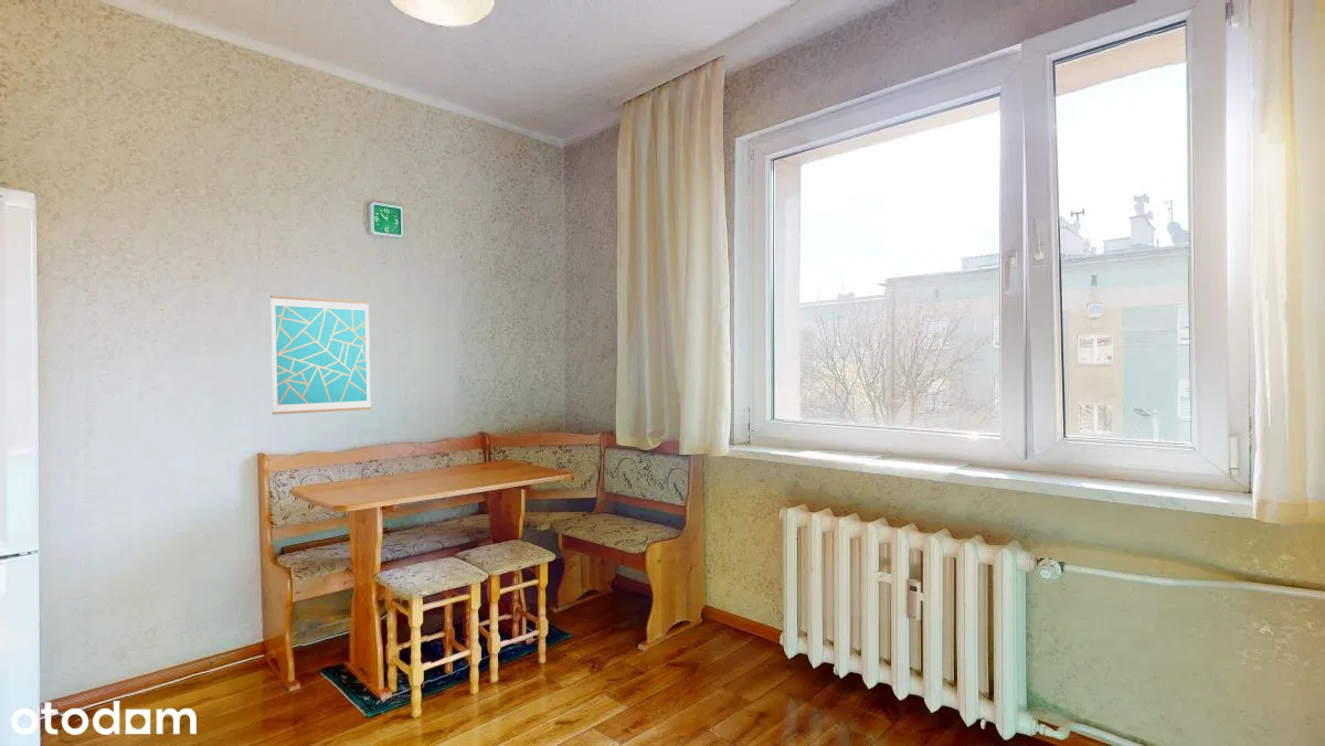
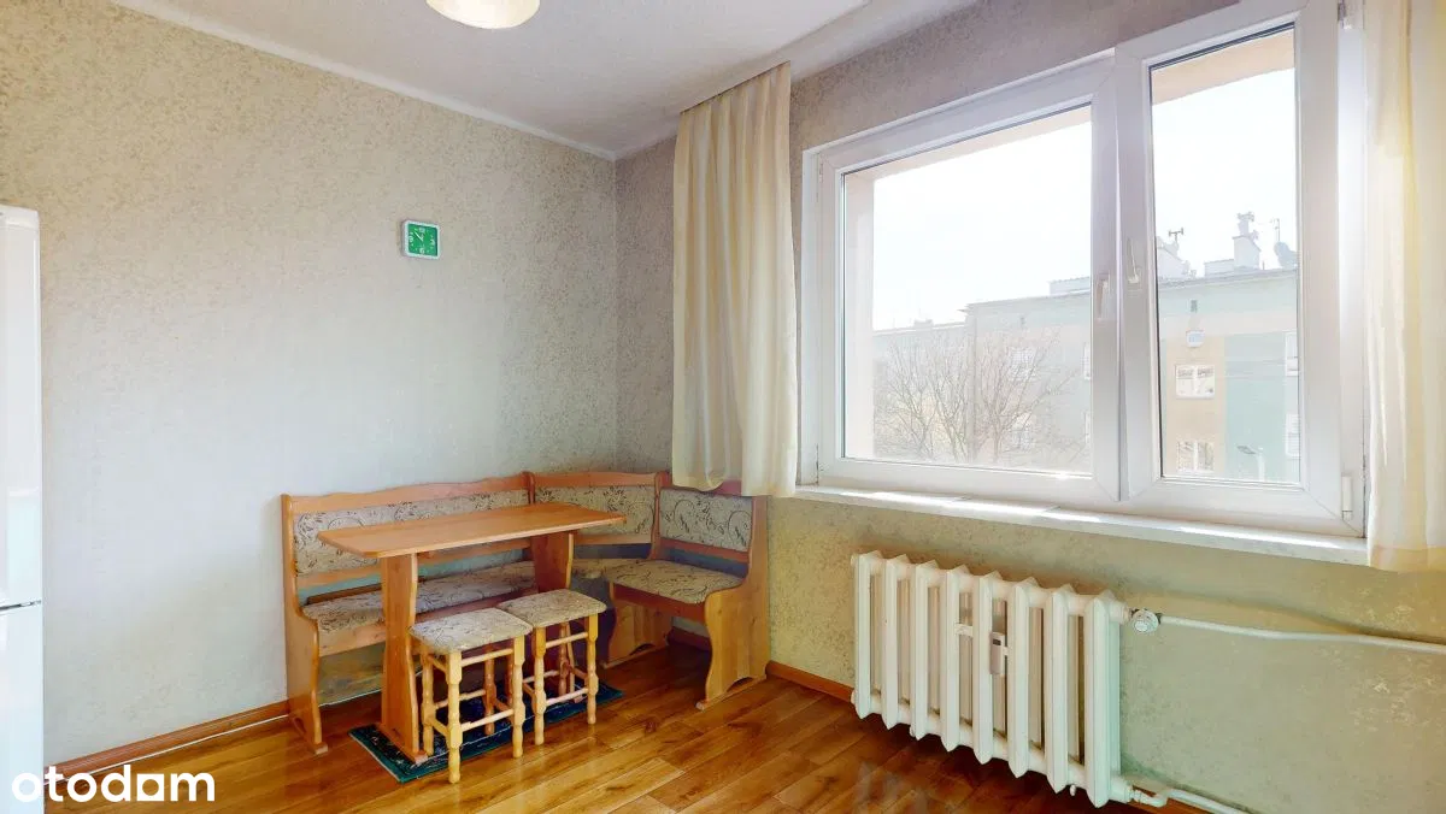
- wall art (322, 354)
